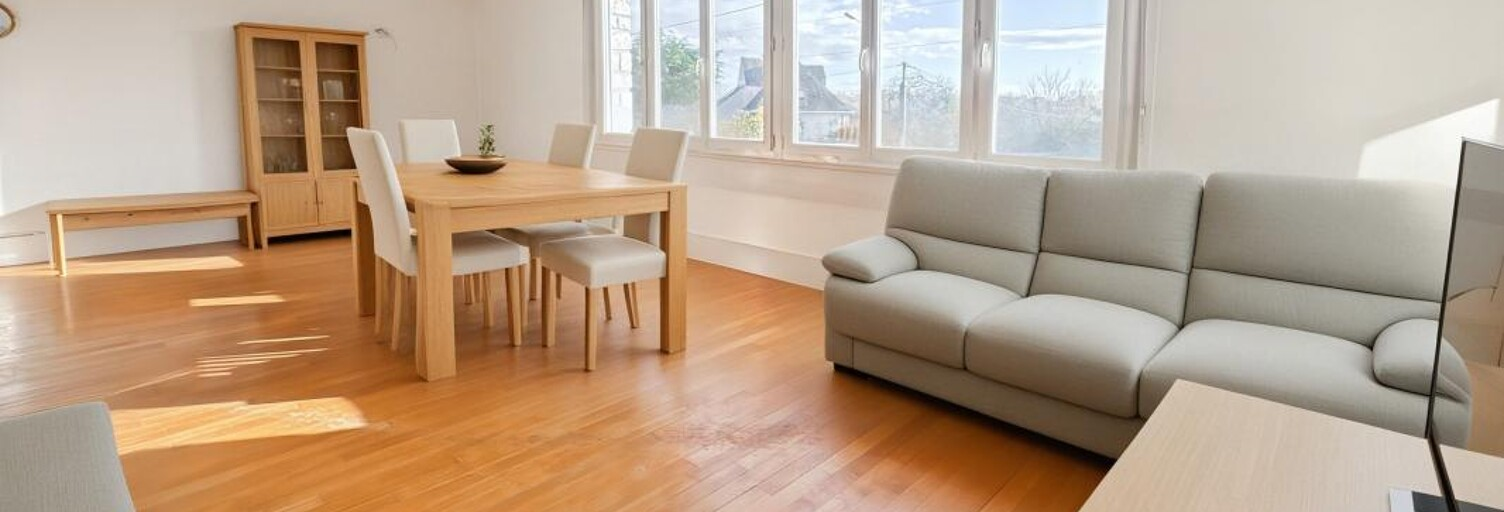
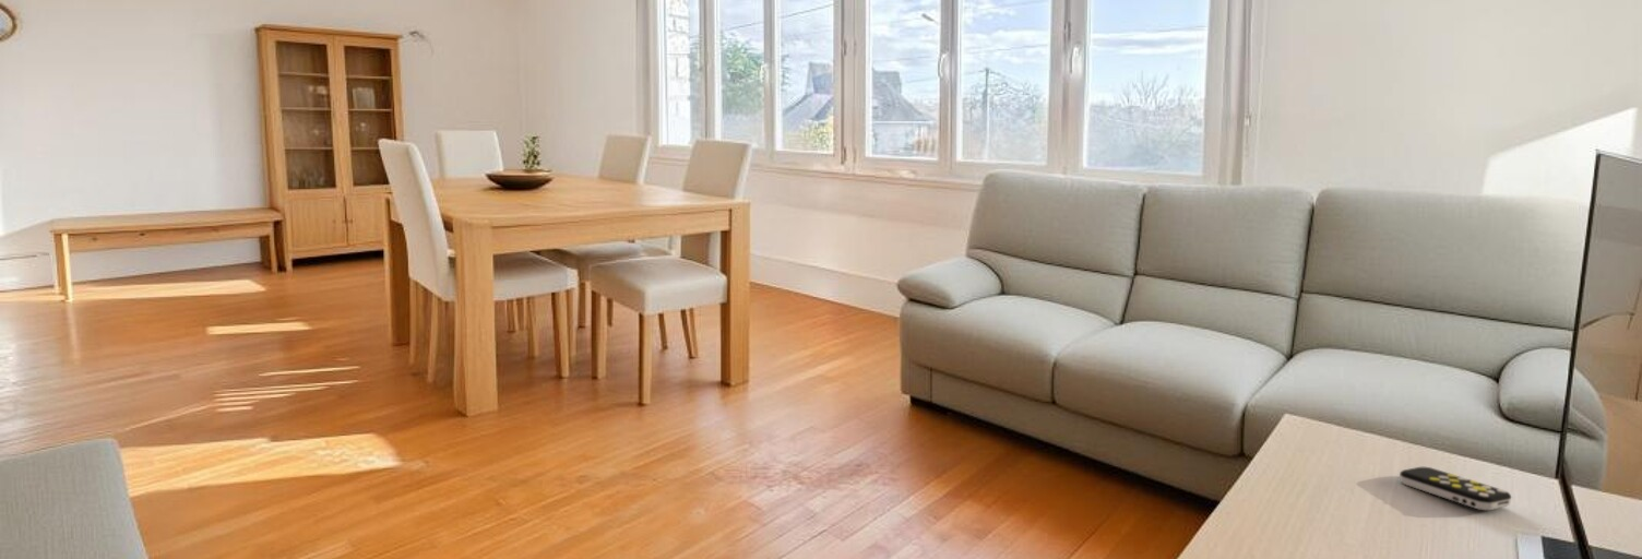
+ remote control (1453, 487)
